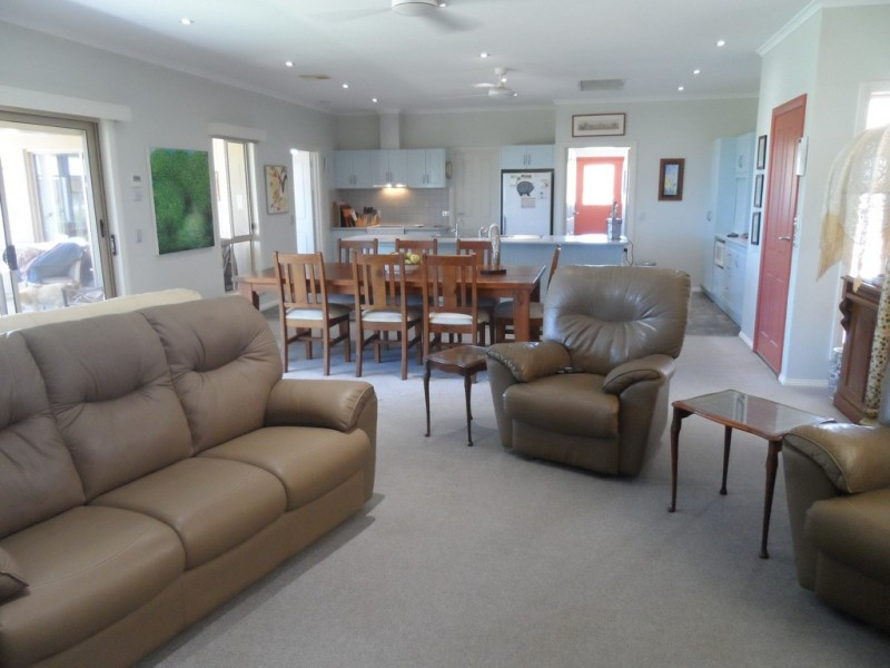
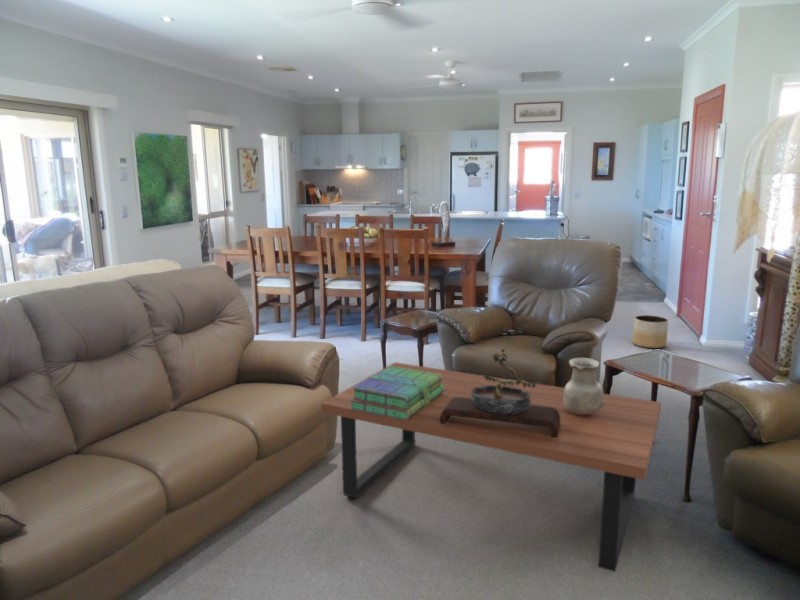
+ vase (584, 386)
+ coffee table (490, 447)
+ bonsai tree (500, 384)
+ planter (650, 331)
+ stack of books (398, 390)
